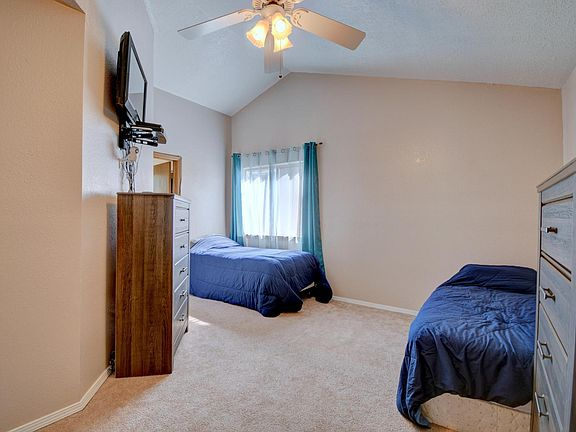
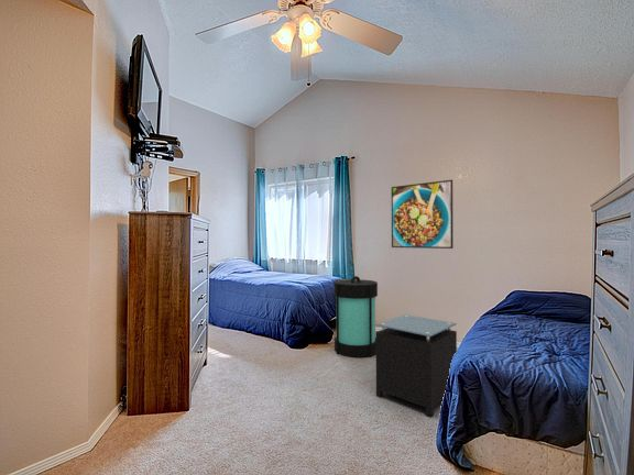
+ lantern (354, 312)
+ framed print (419, 216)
+ nightstand (416, 360)
